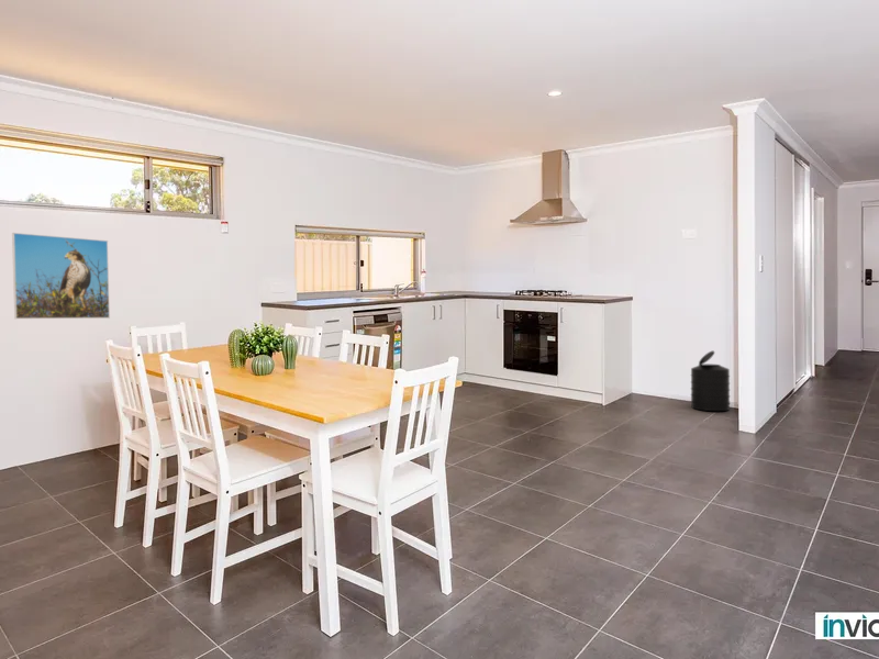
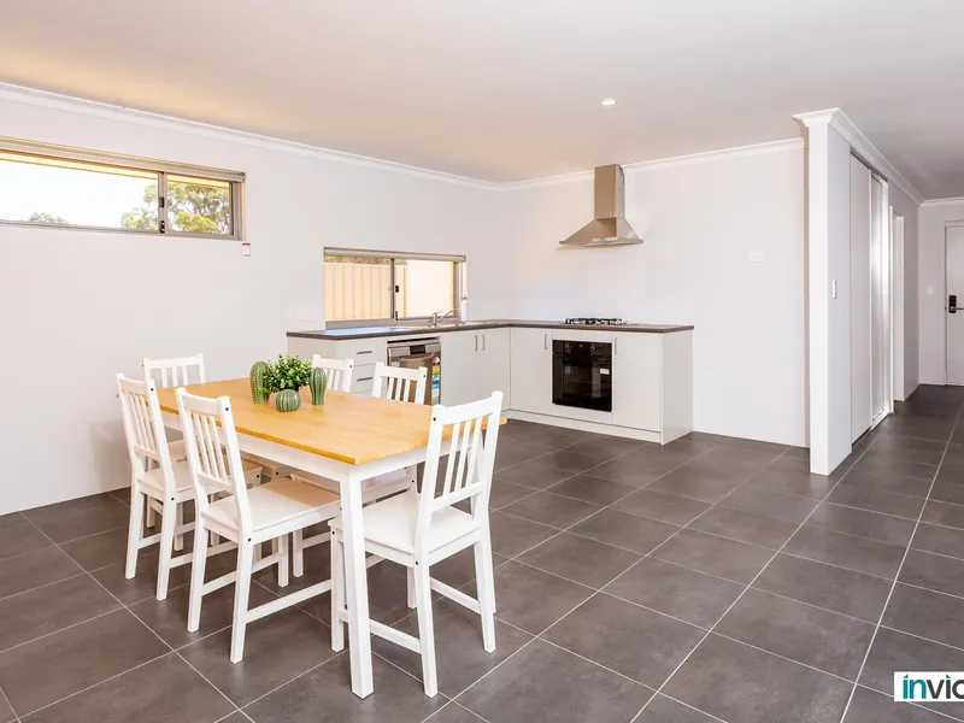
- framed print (63, 277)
- trash can (710, 379)
